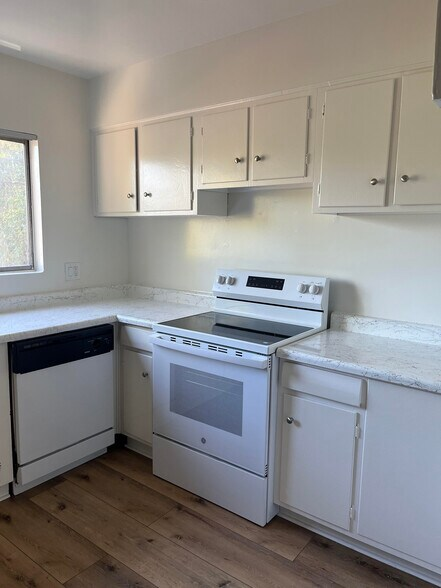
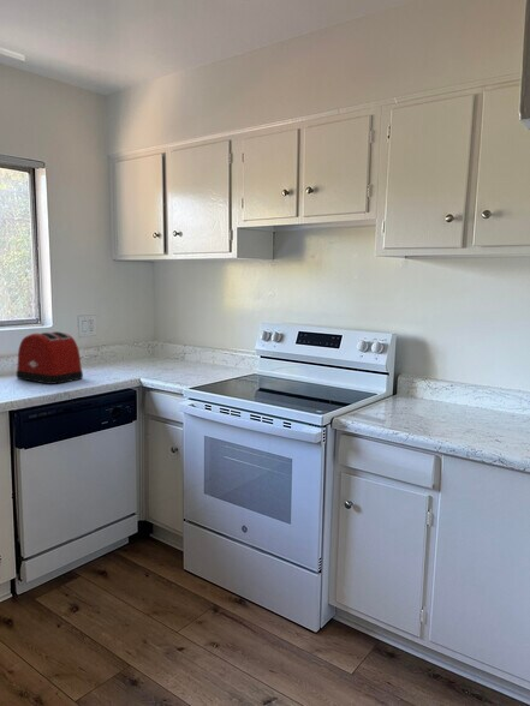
+ toaster (47, 355)
